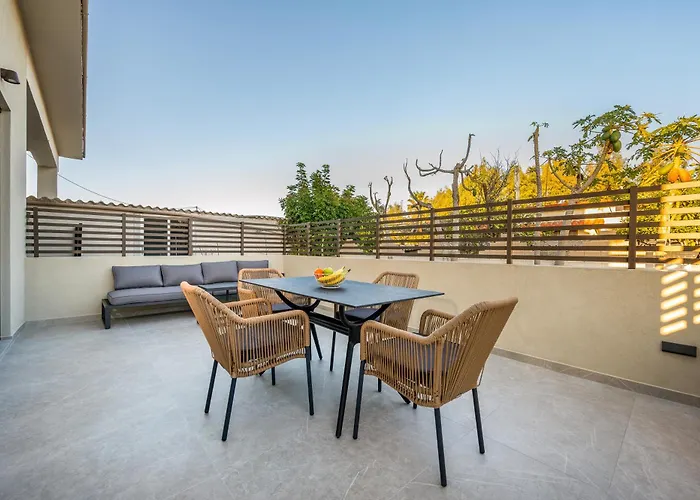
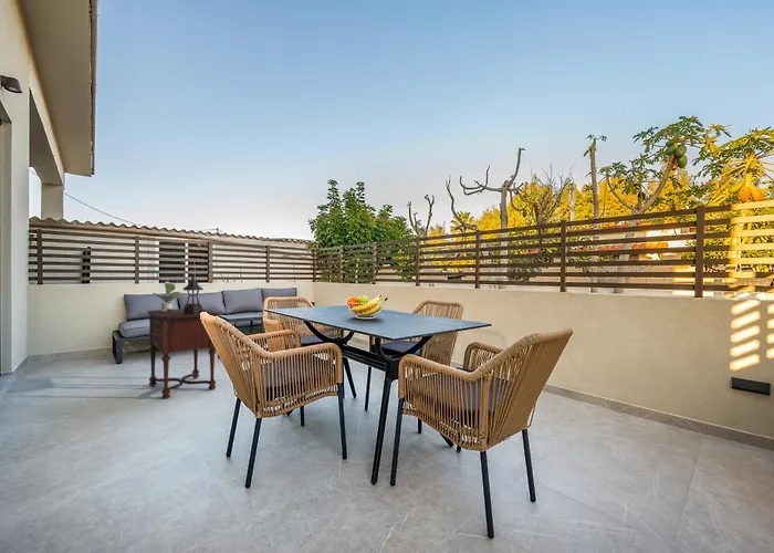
+ potted plant (167, 296)
+ side table (181, 349)
+ lantern (192, 292)
